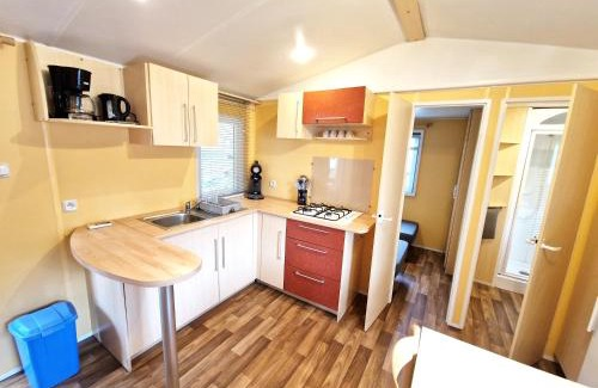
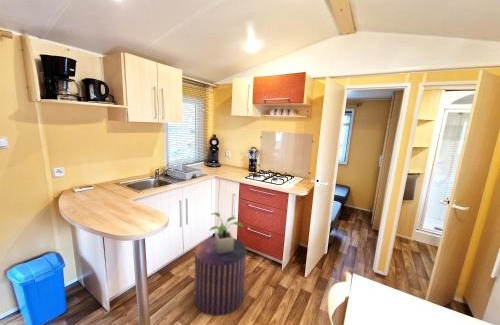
+ potted plant (224, 232)
+ stool (220, 272)
